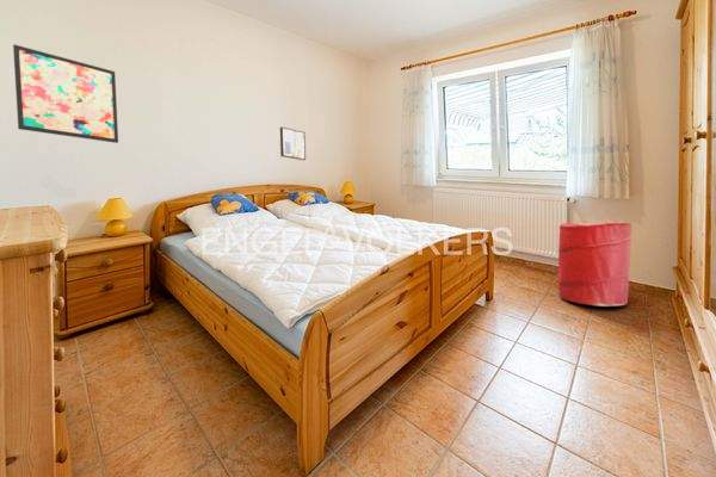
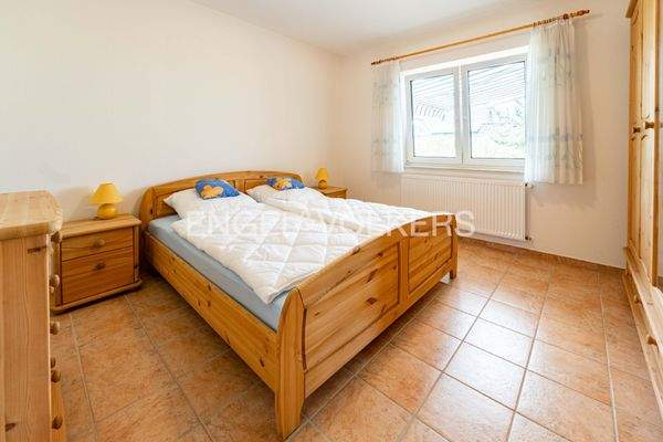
- laundry hamper (592, 260)
- wall art (292, 143)
- wall art (69, 98)
